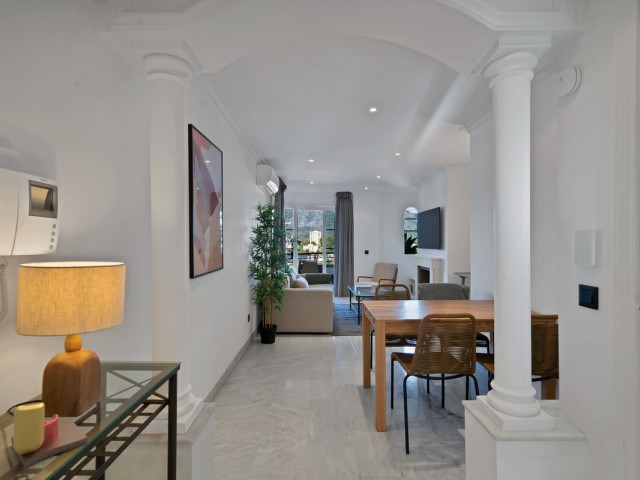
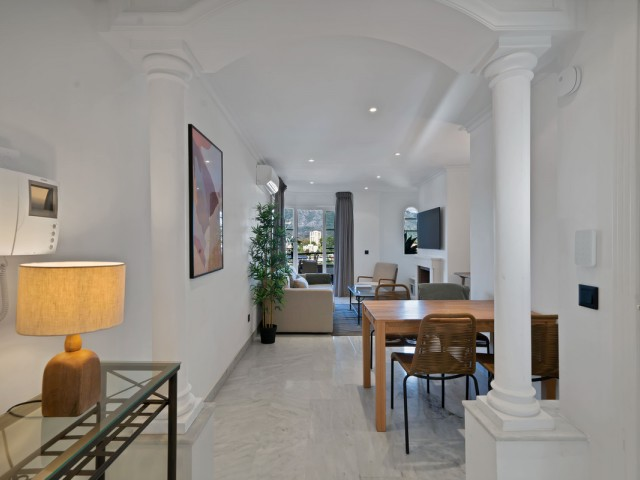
- candle (46, 420)
